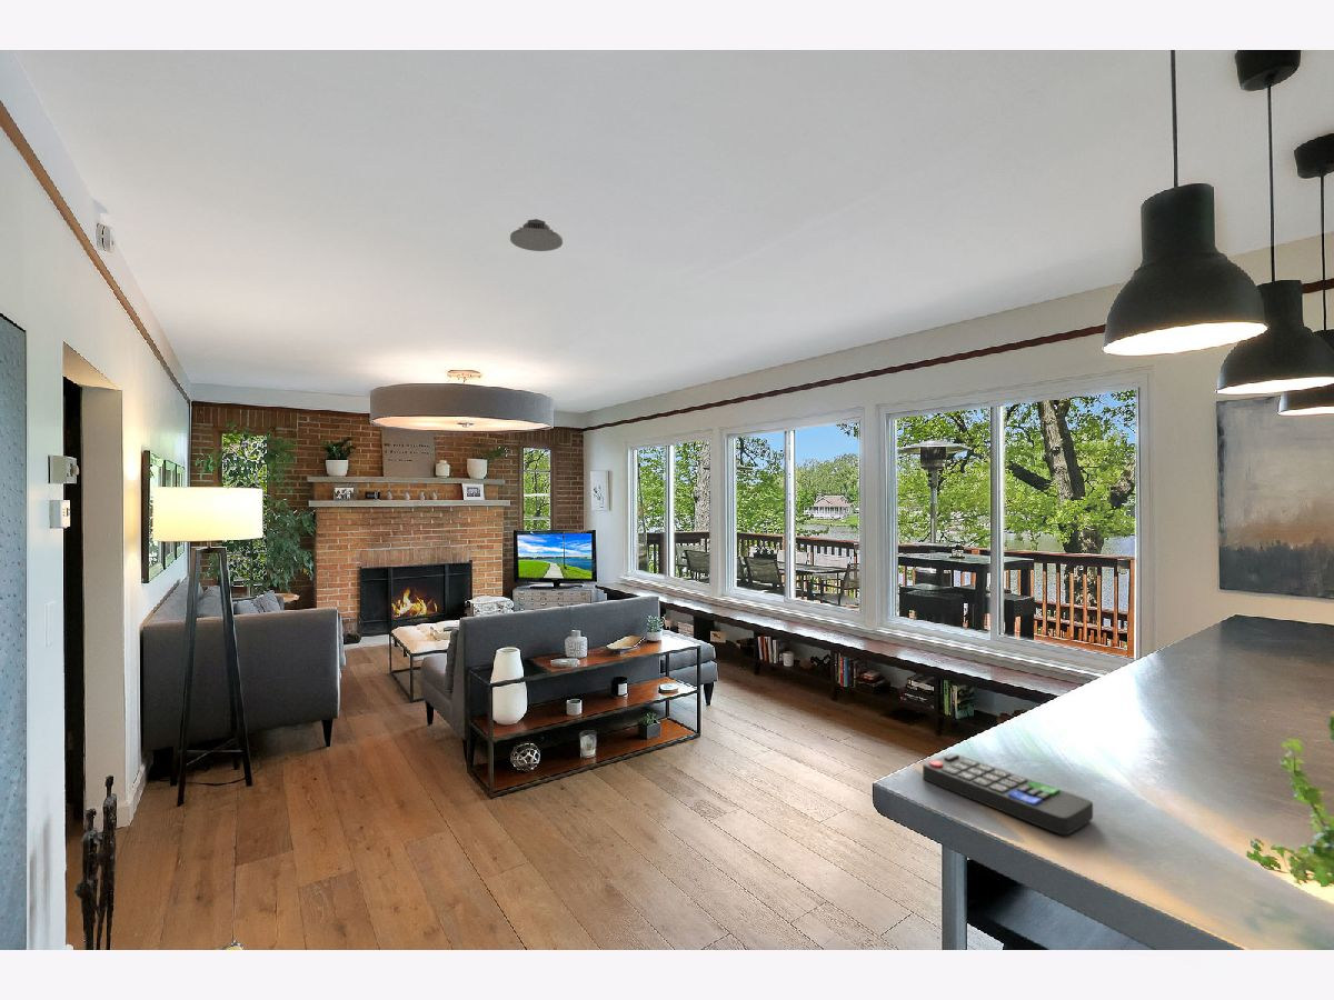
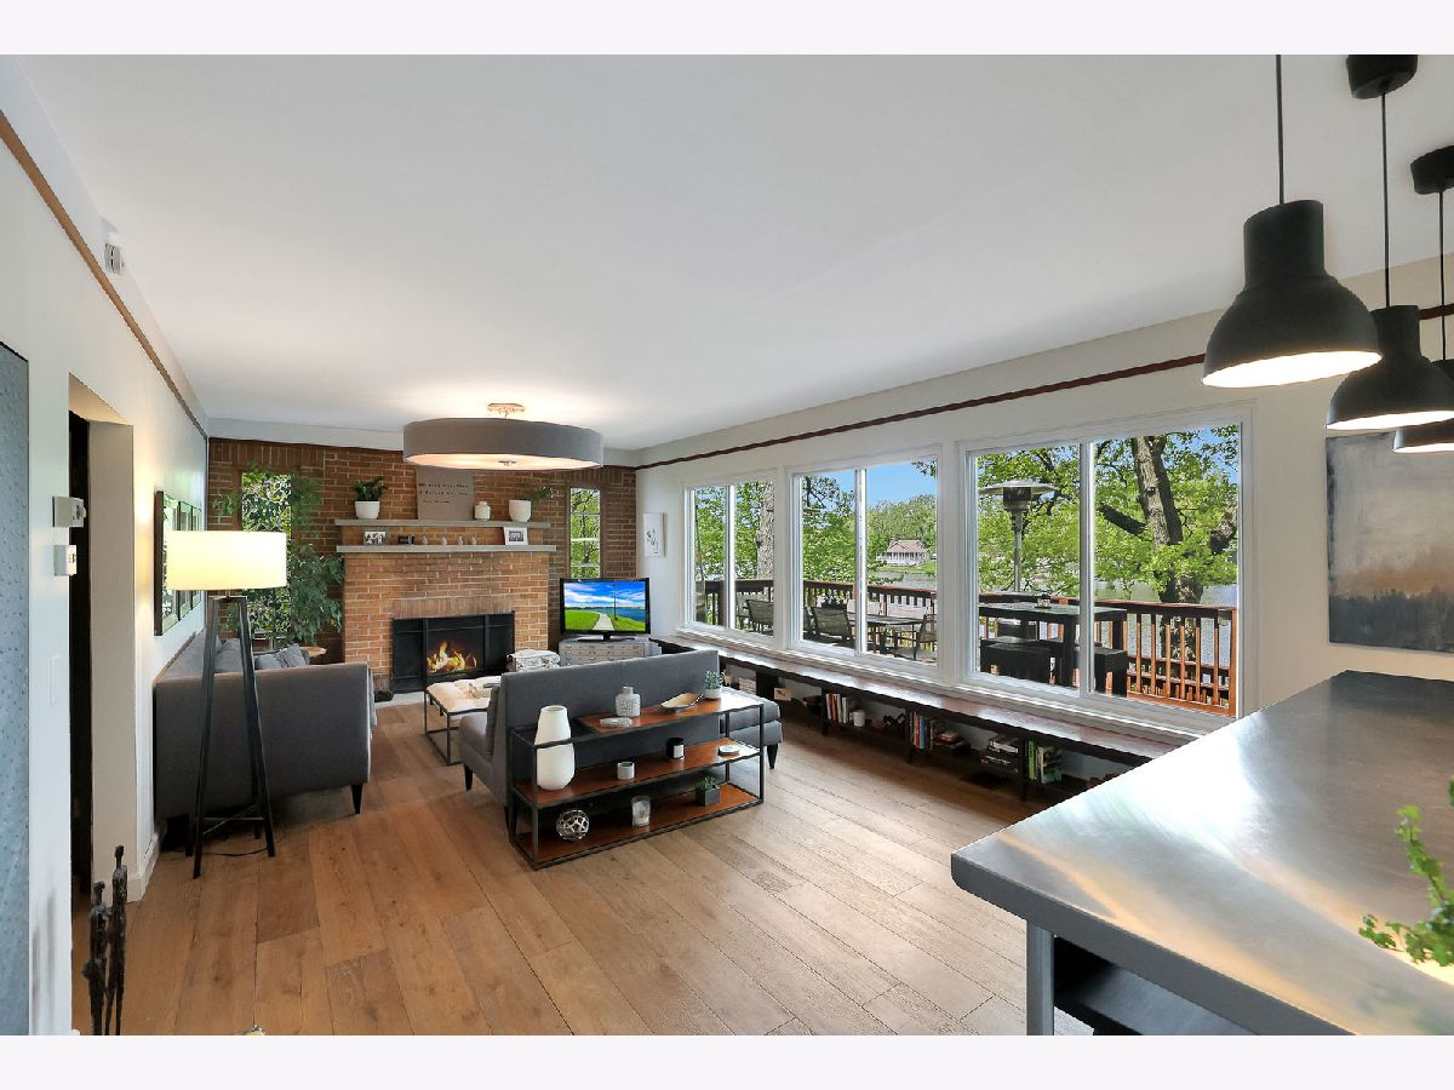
- remote control (1002, 788)
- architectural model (536, 229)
